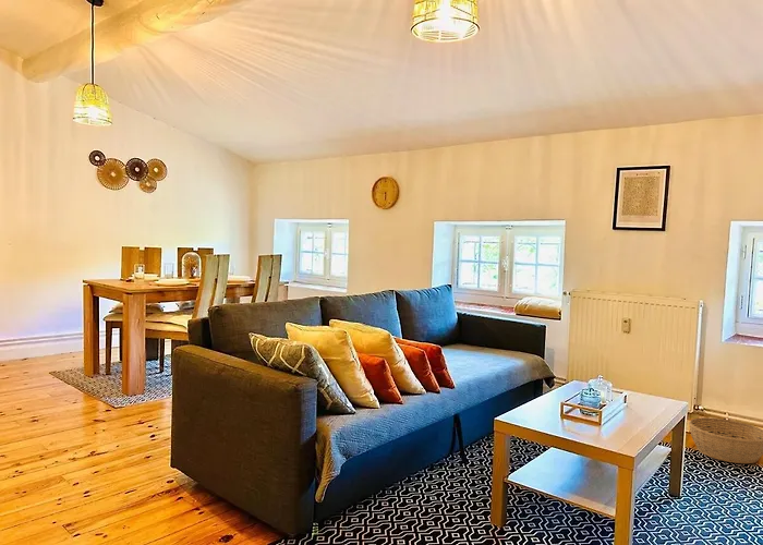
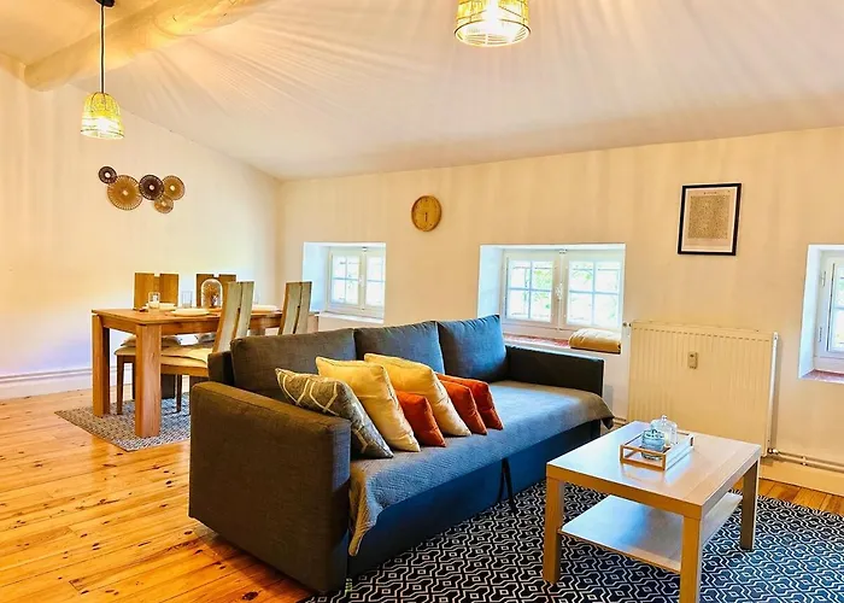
- basket (727, 440)
